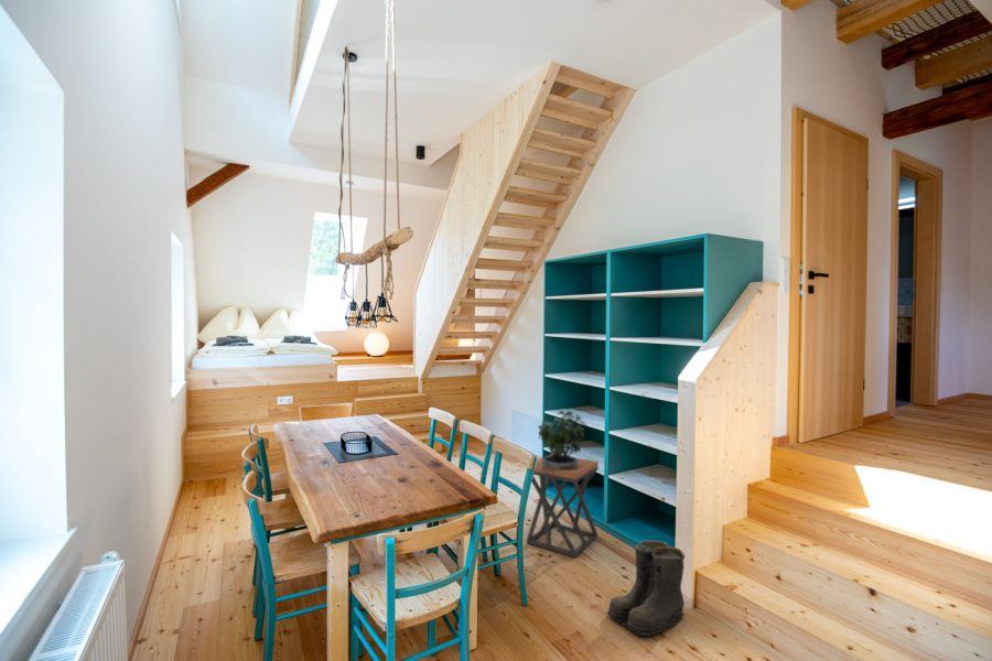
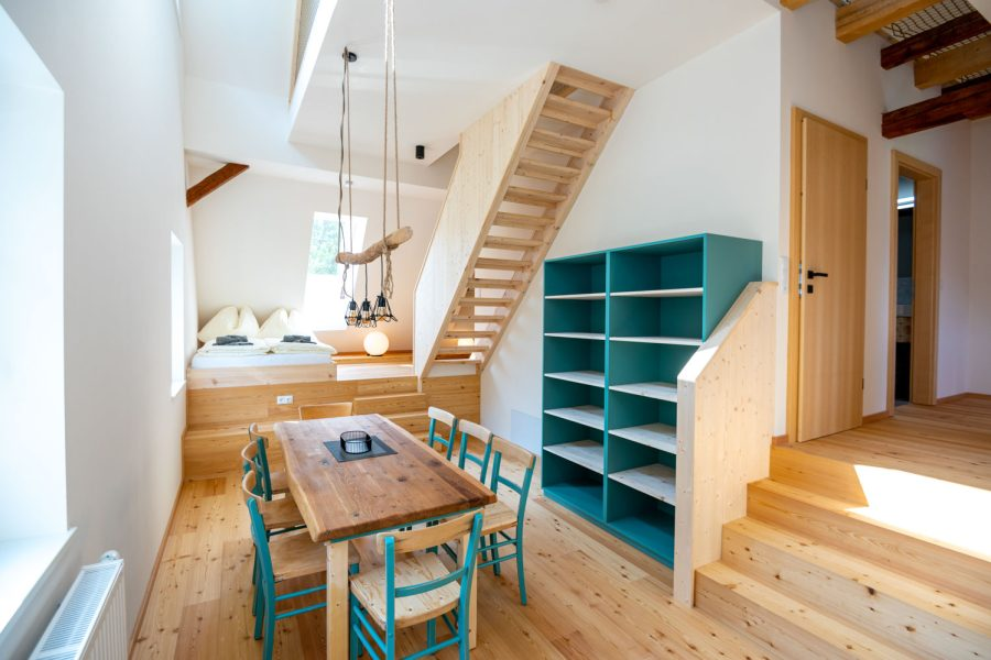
- boots (647, 583)
- potted plant (561, 436)
- stool (562, 501)
